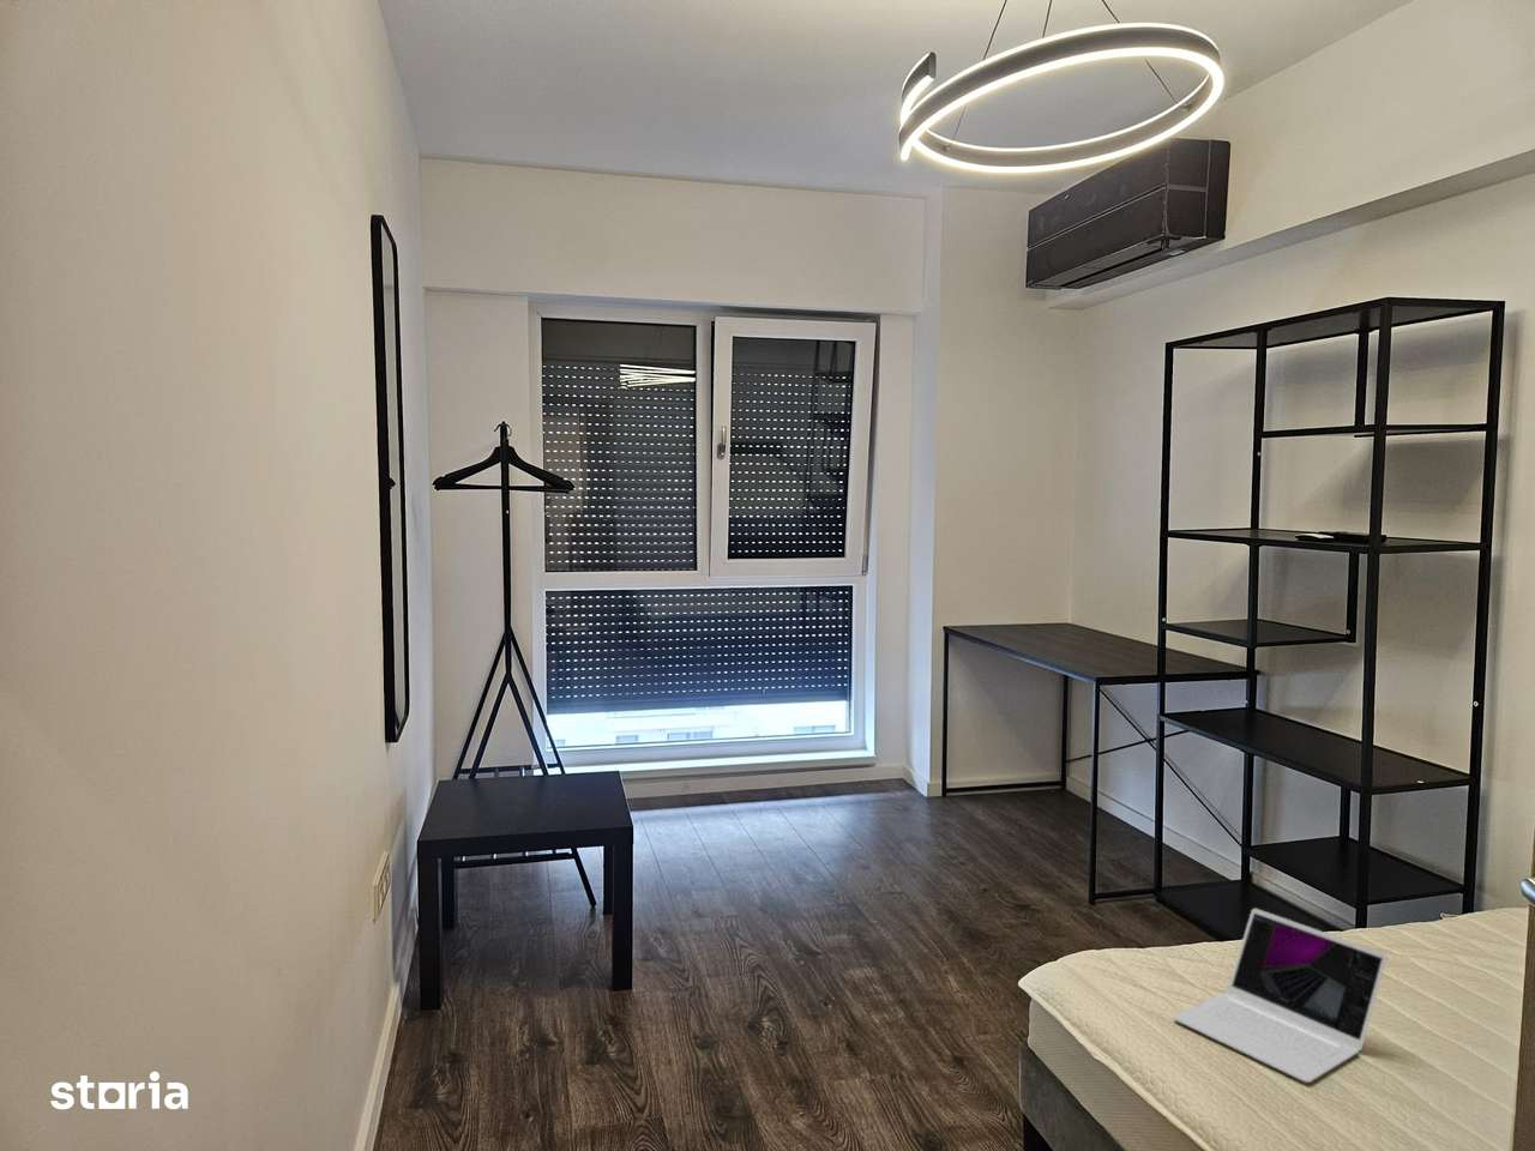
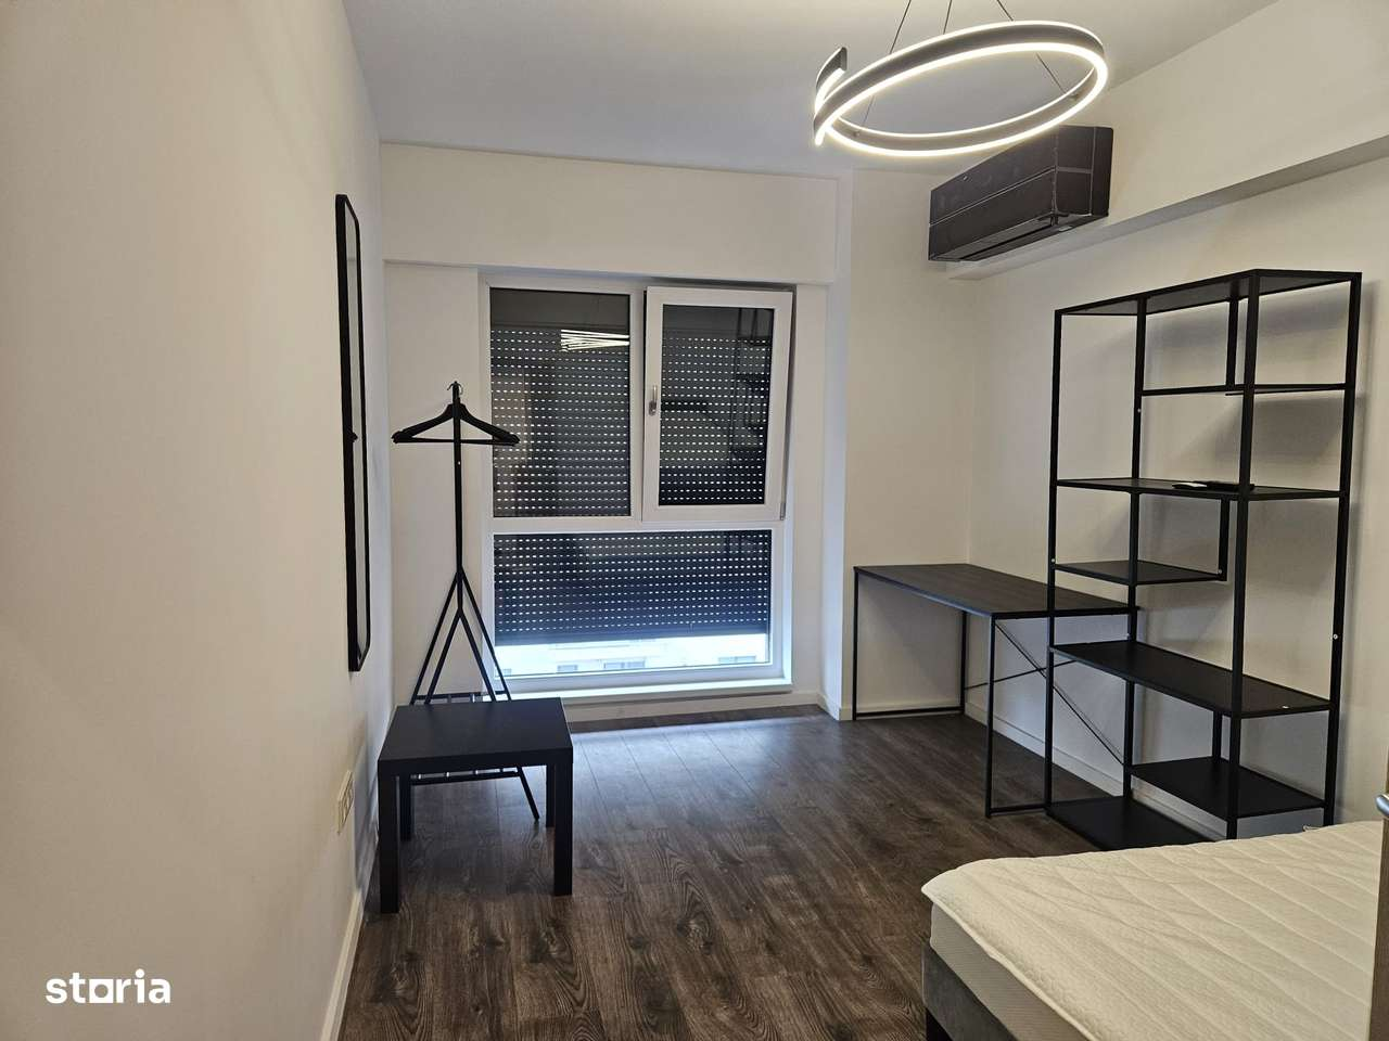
- laptop (1279, 982)
